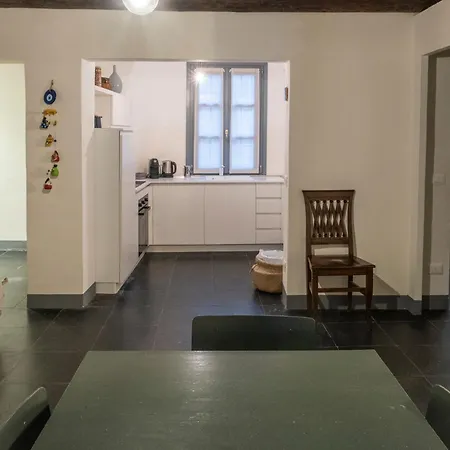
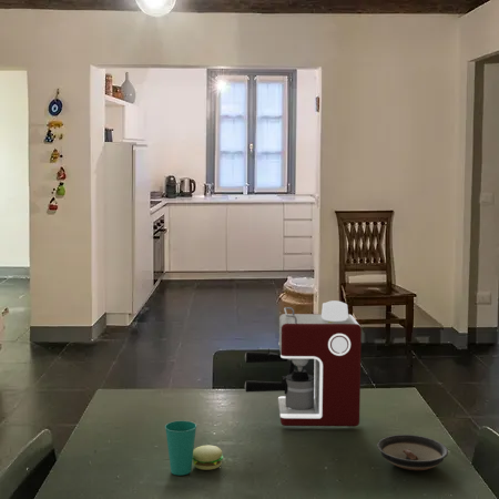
+ cup (193, 446)
+ coffee maker (301, 359)
+ saucer (411, 455)
